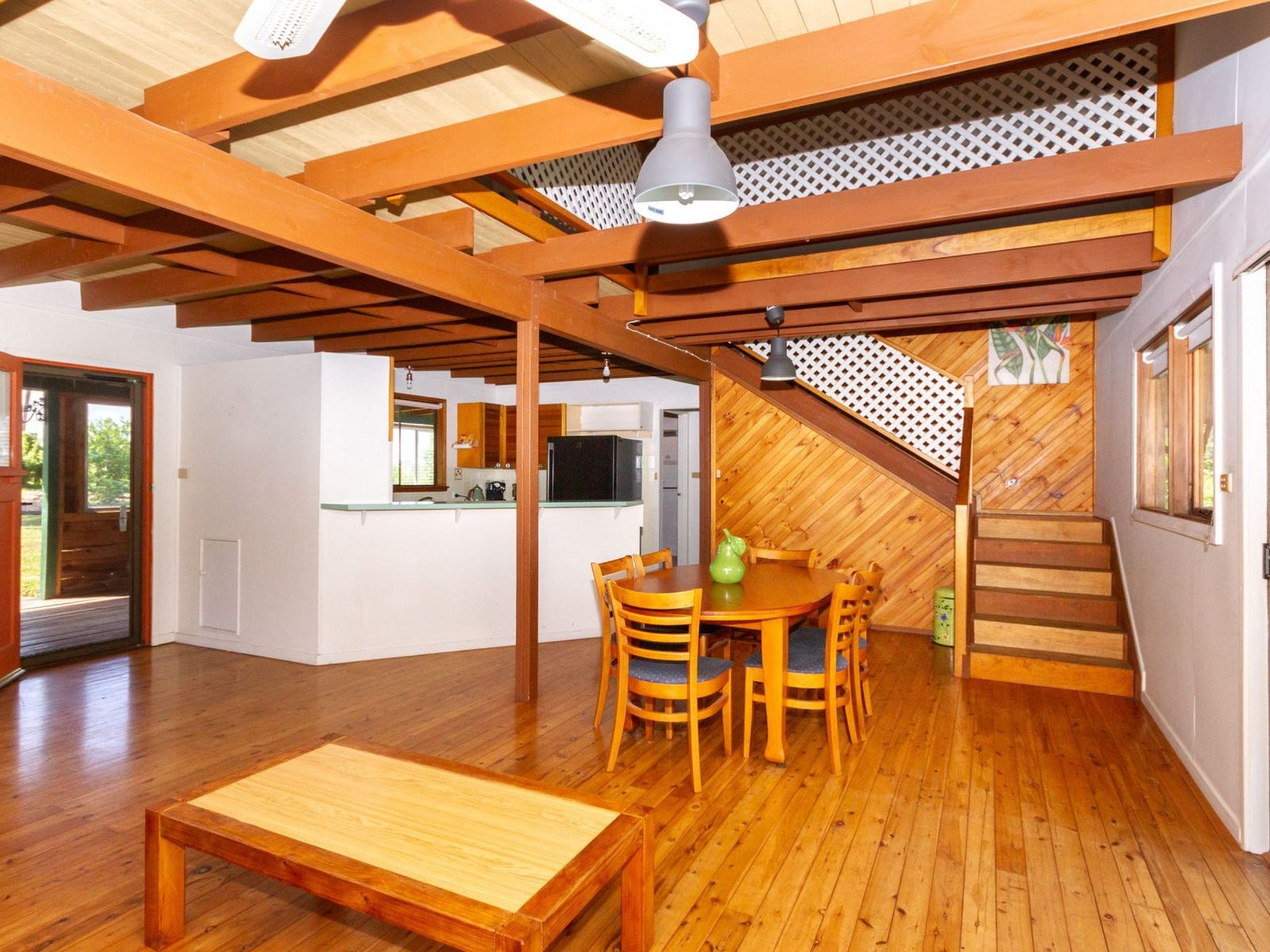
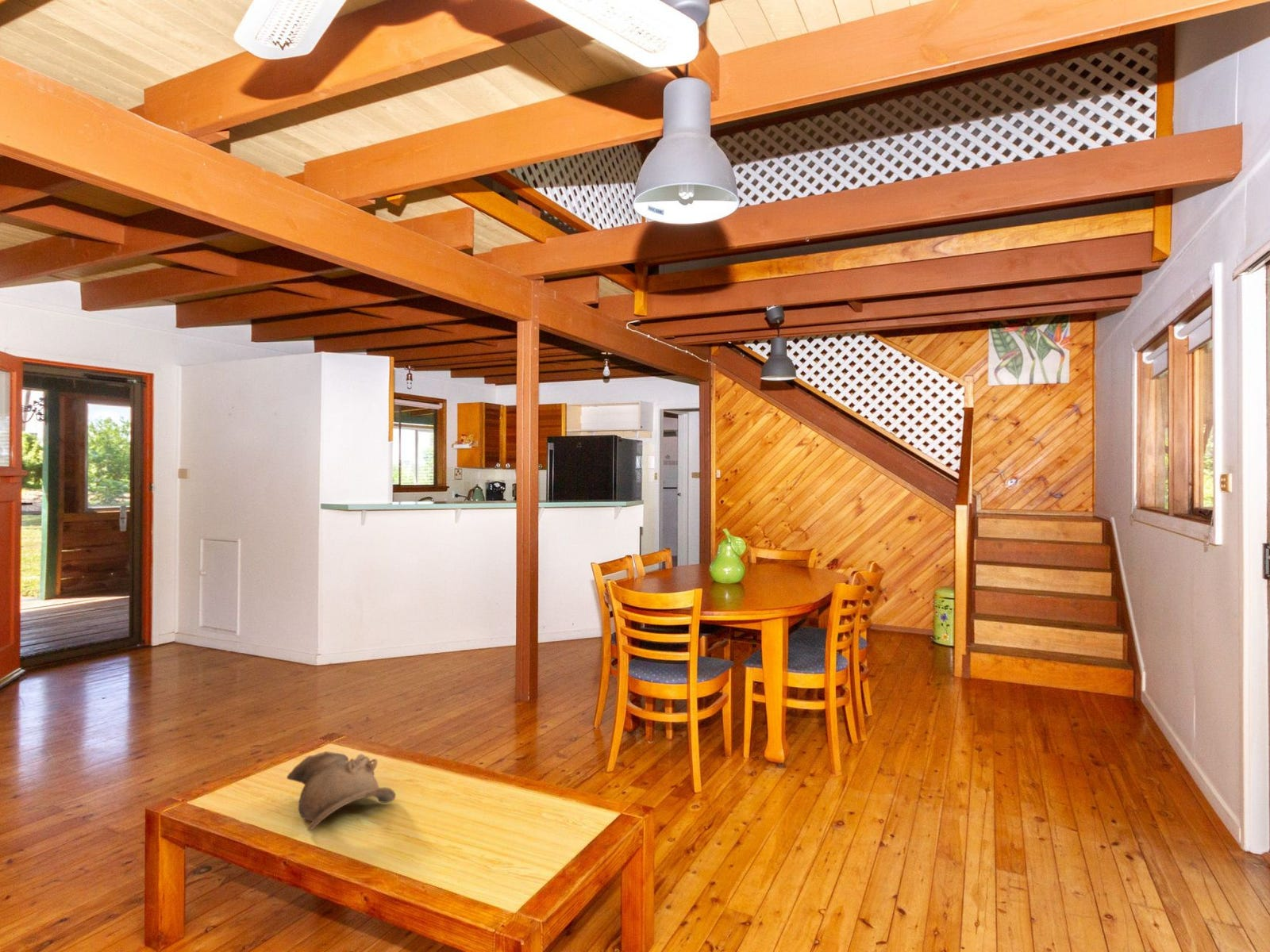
+ decorative bowl (341, 779)
